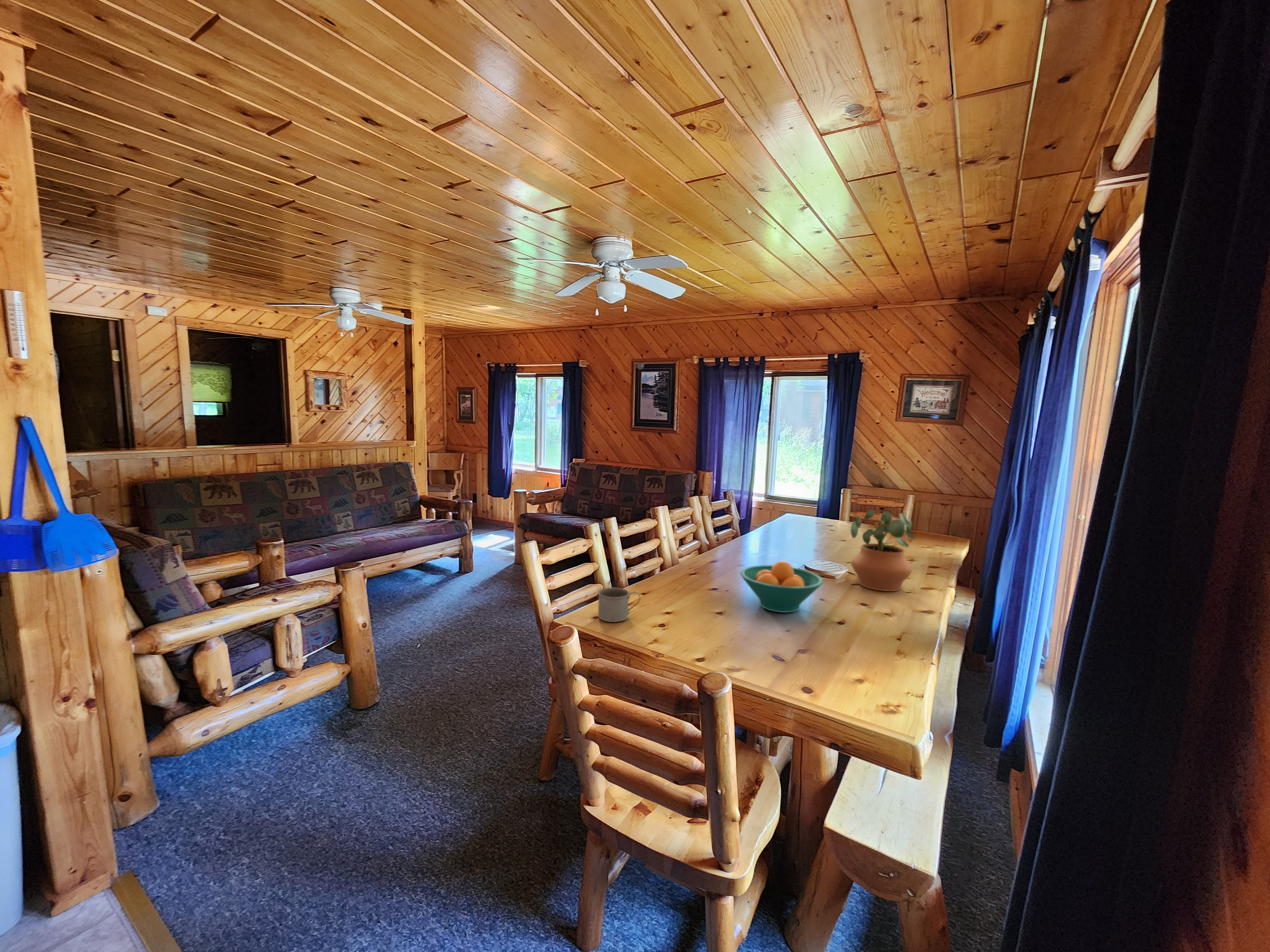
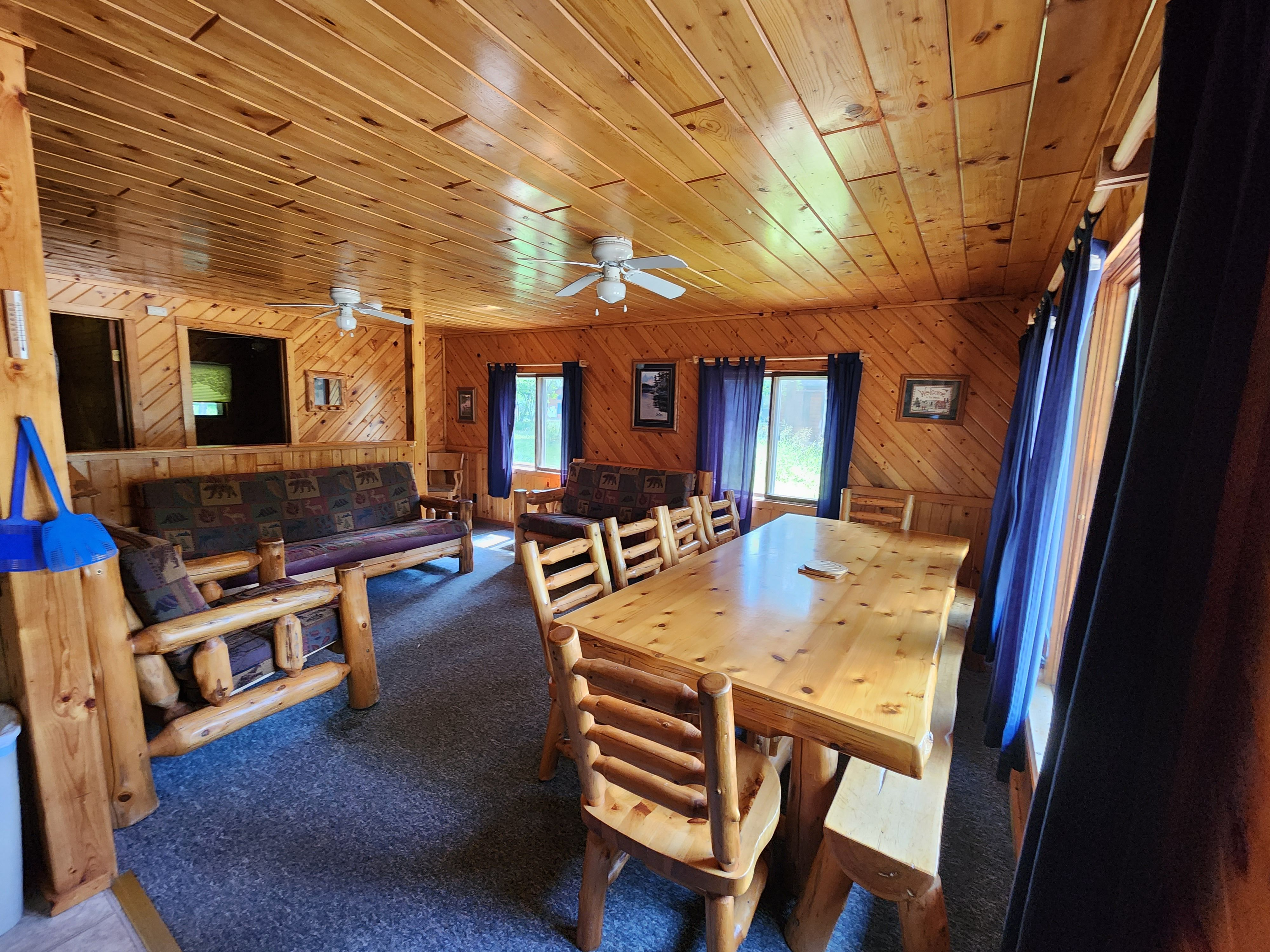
- mug (616, 604)
- fruit bowl (780, 584)
- potted plant (883, 547)
